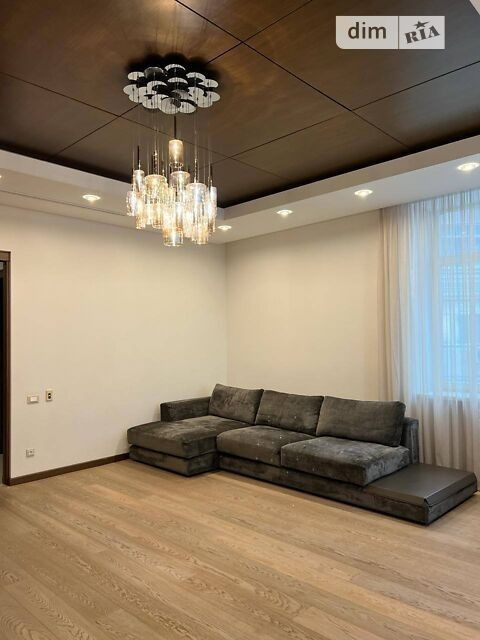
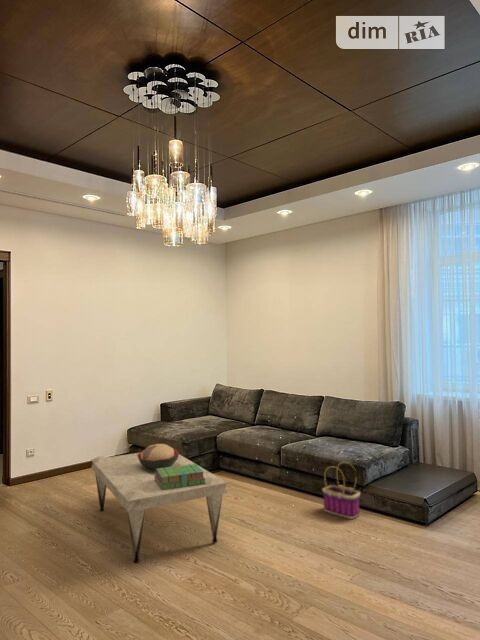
+ coffee table (153, 495)
+ decorative bowl (158, 455)
+ basket (341, 488)
+ stack of books (179, 475)
